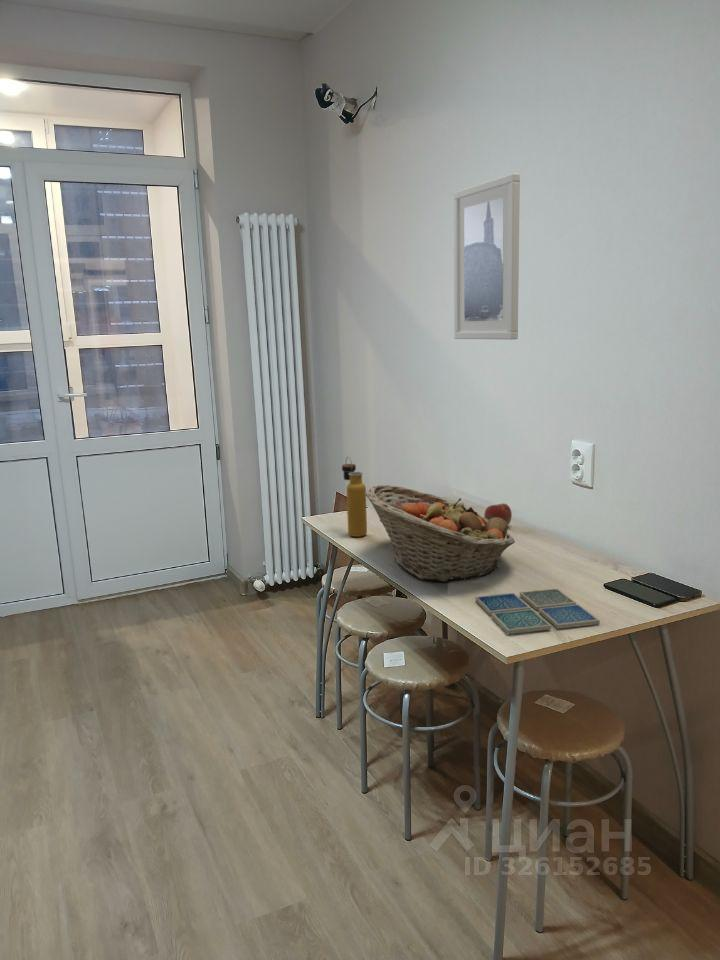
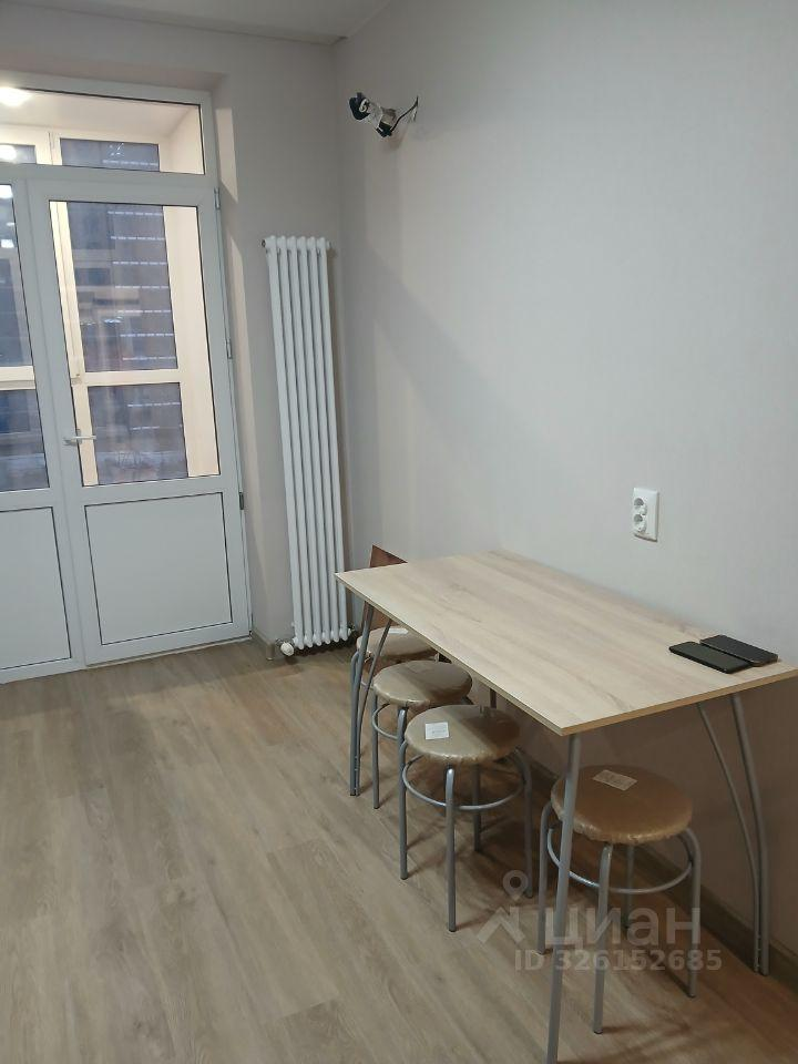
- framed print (484, 262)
- drink coaster (535, 609)
- fruit basket (438, 526)
- apple (497, 514)
- water bottle (353, 495)
